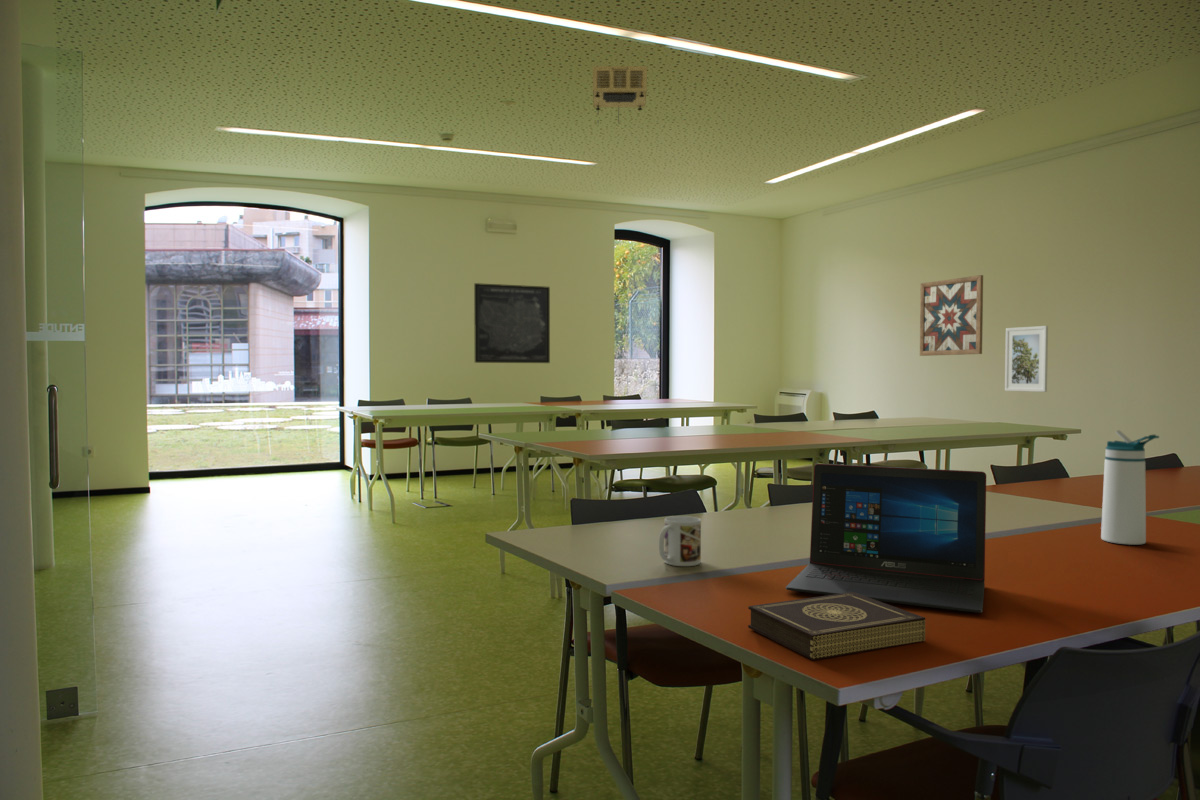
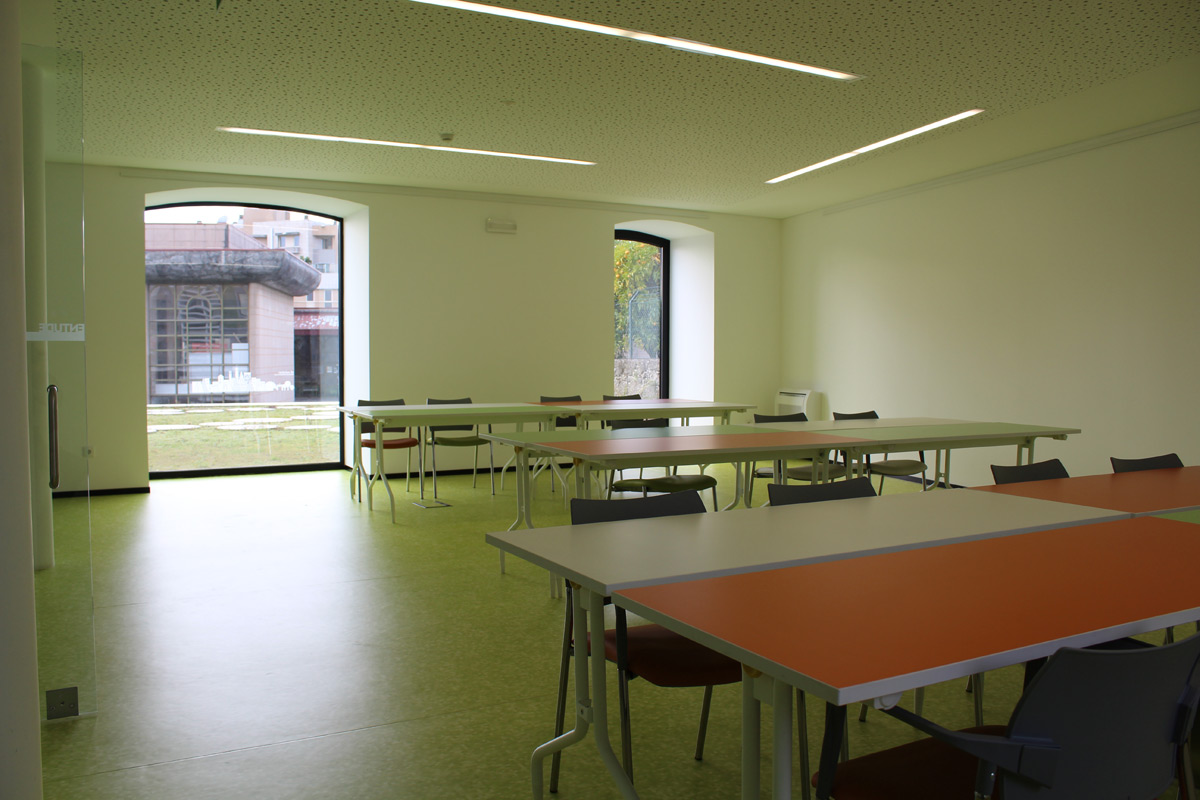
- laptop (888, 530)
- mug (677, 541)
- projector (619, 92)
- wall art (512, 324)
- book (834, 622)
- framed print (1025, 359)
- wall art (950, 317)
- water bottle (1128, 486)
